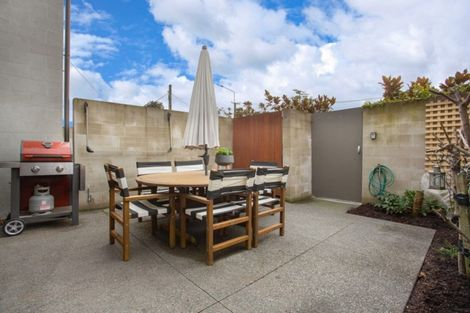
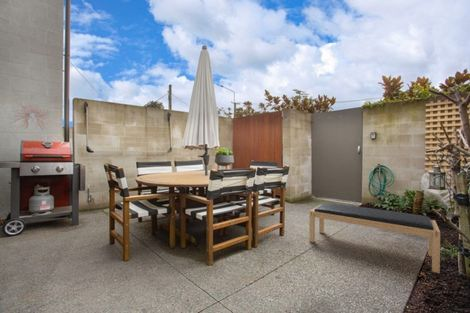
+ wall sculpture (30, 116)
+ bench (368, 226)
